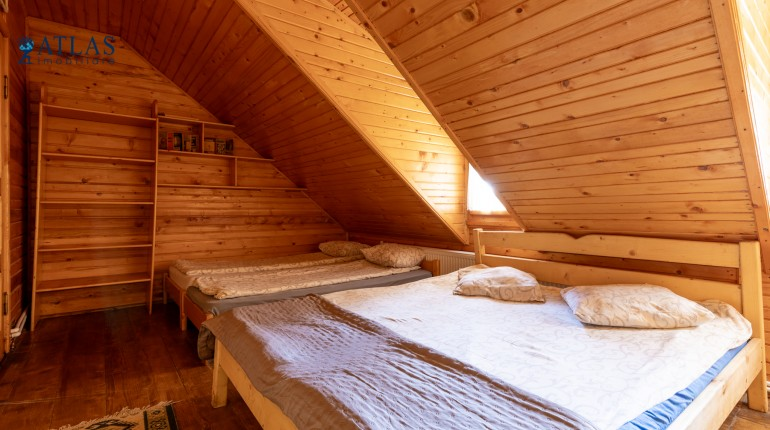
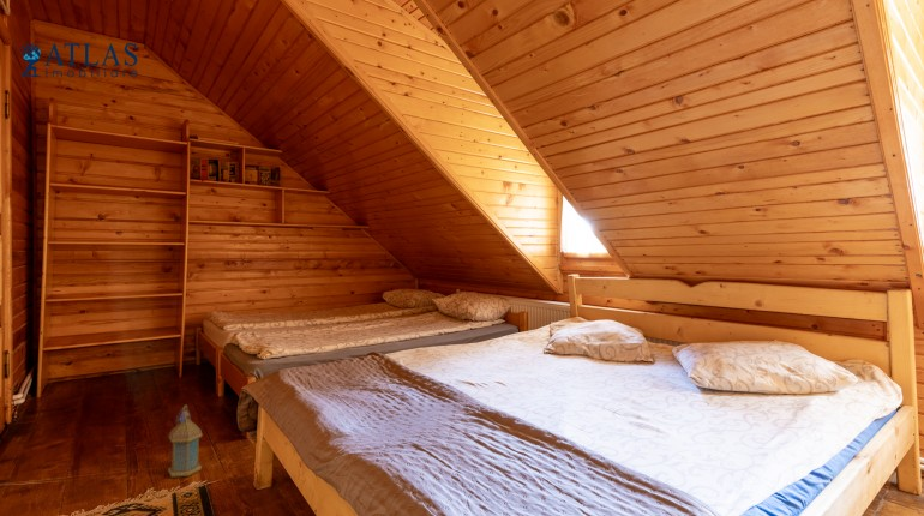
+ lantern (186, 437)
